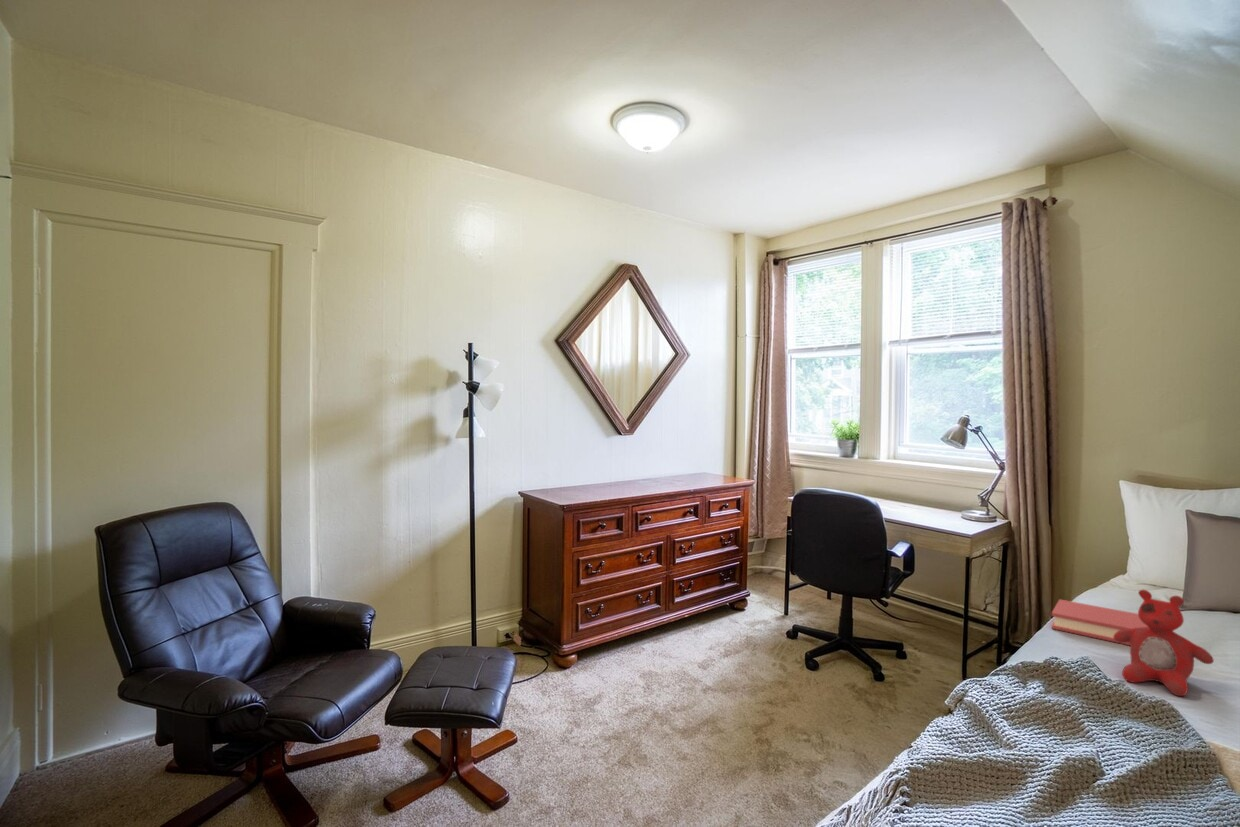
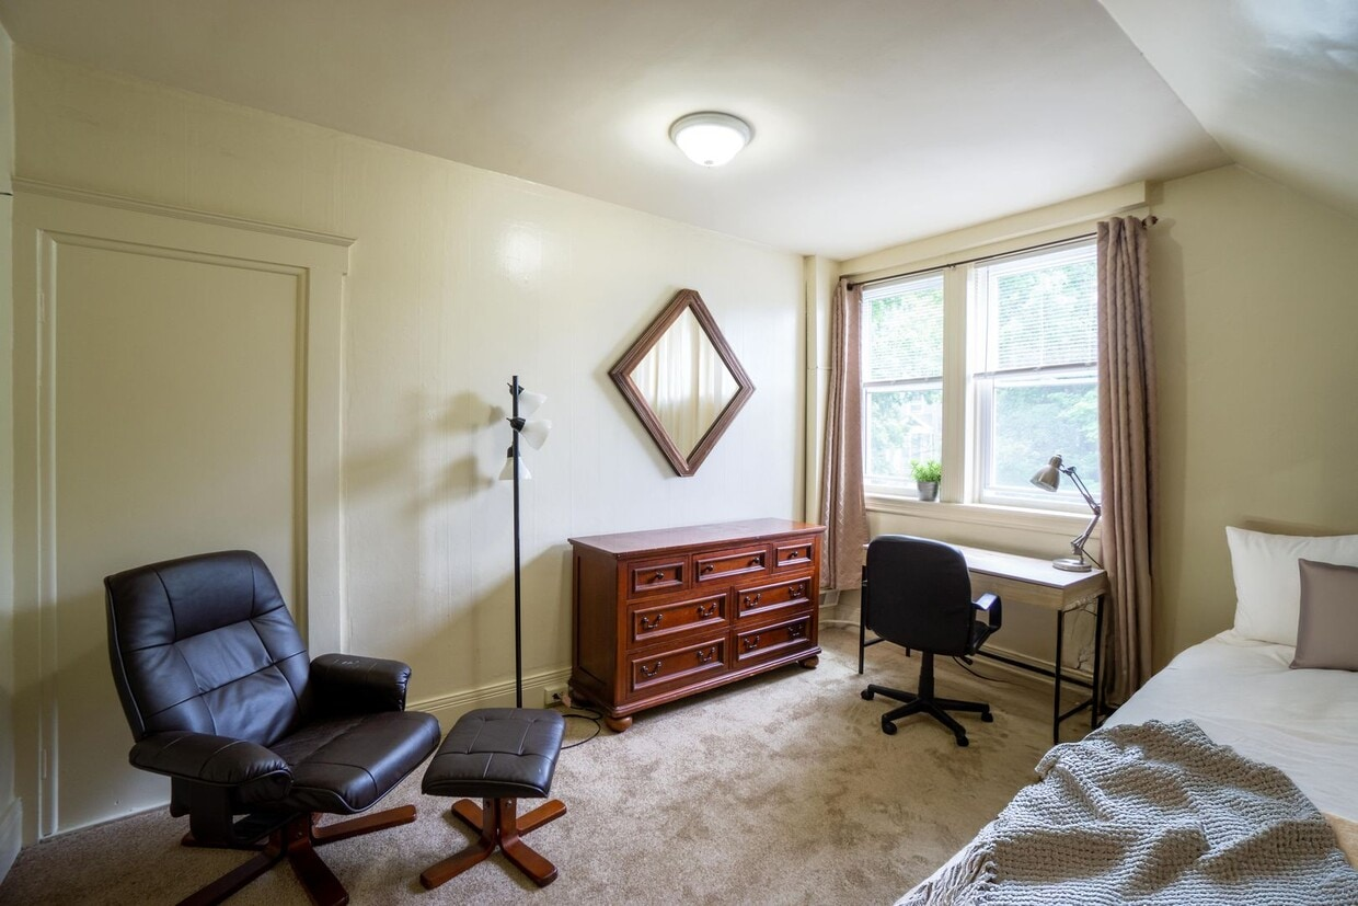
- stuffed bear (1158, 639)
- hardback book (1106, 623)
